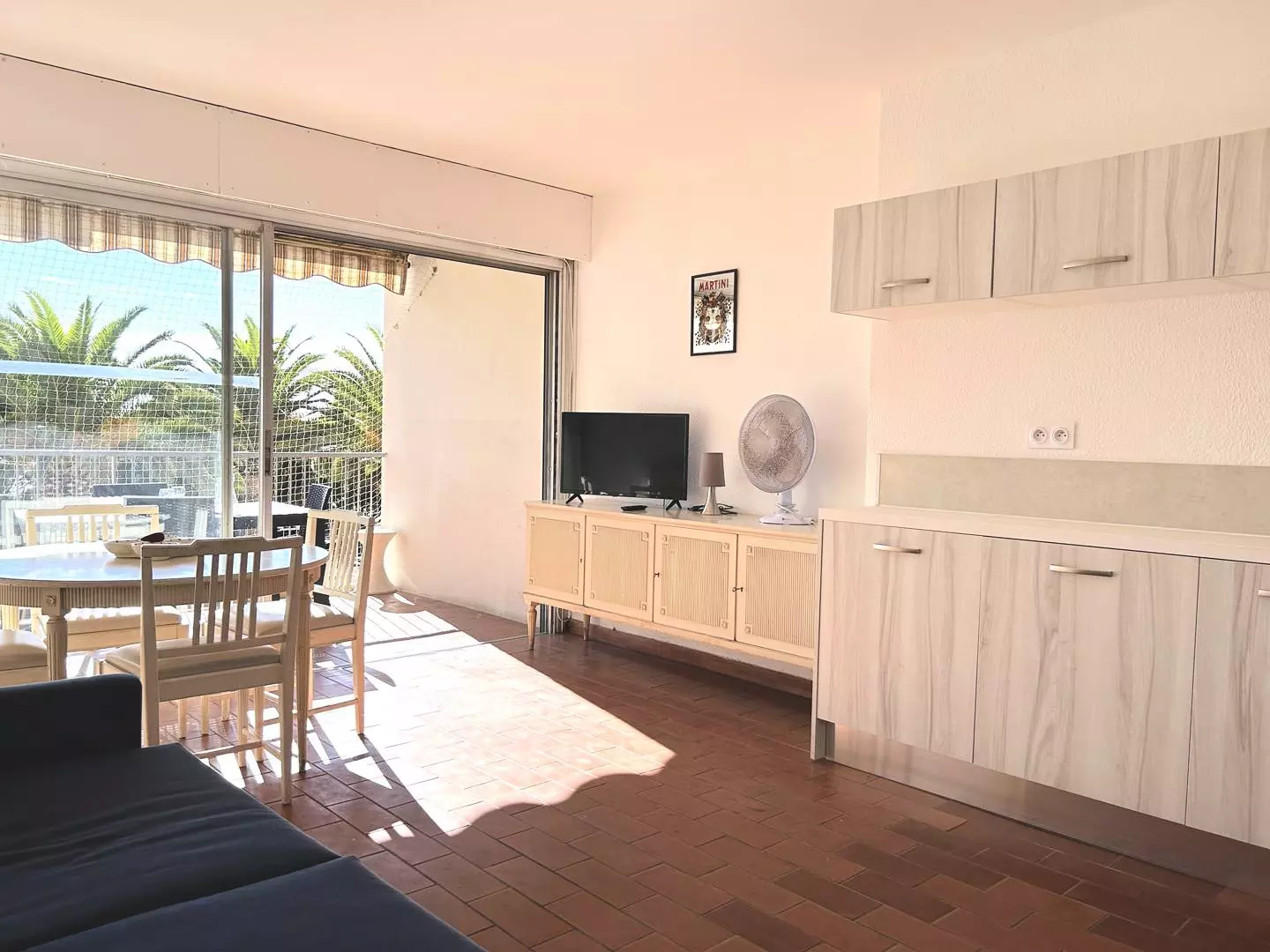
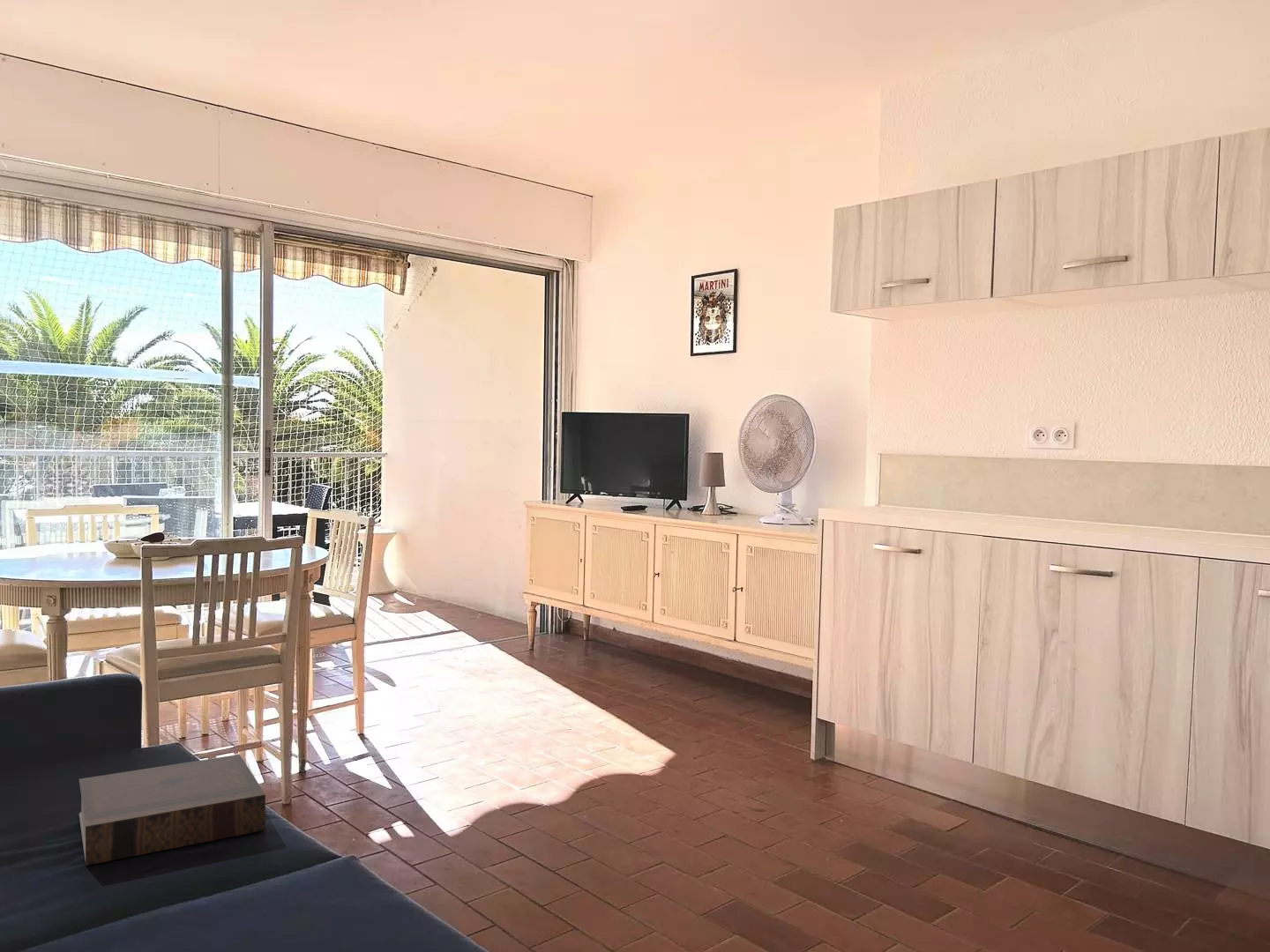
+ book (170, 804)
